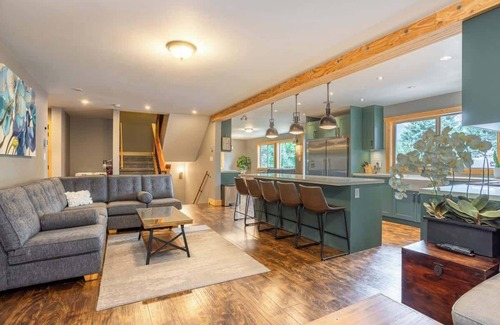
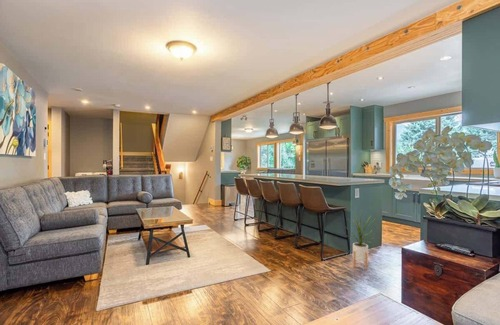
+ house plant (360, 238)
